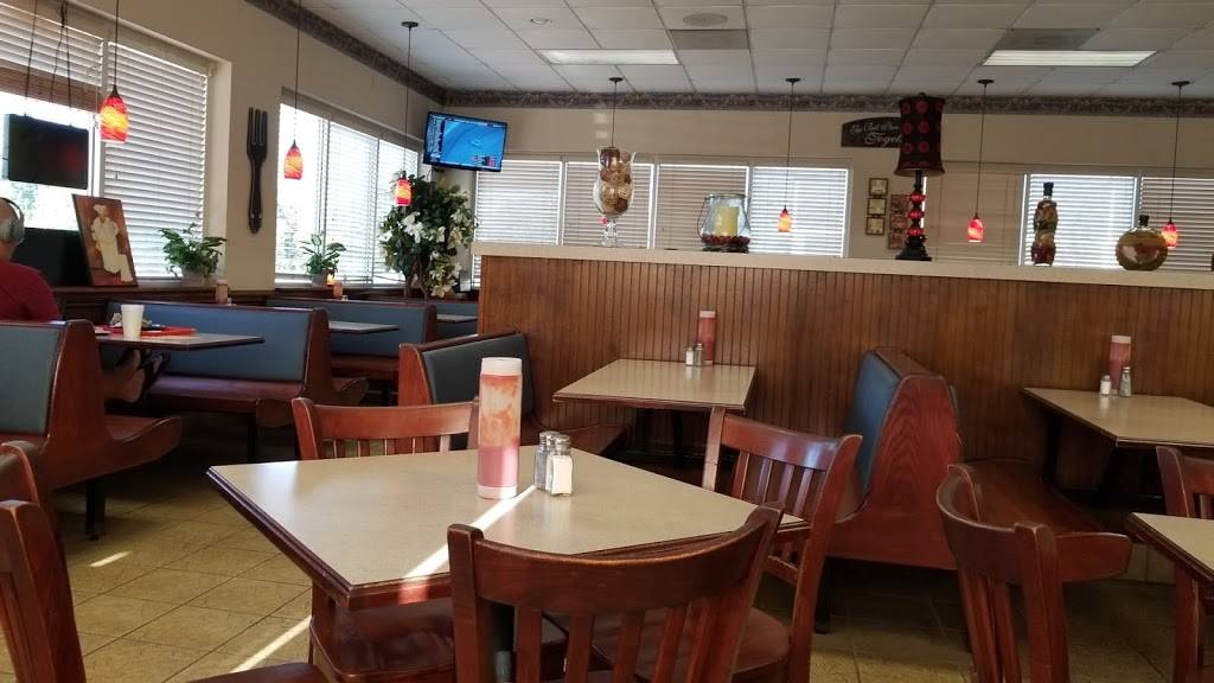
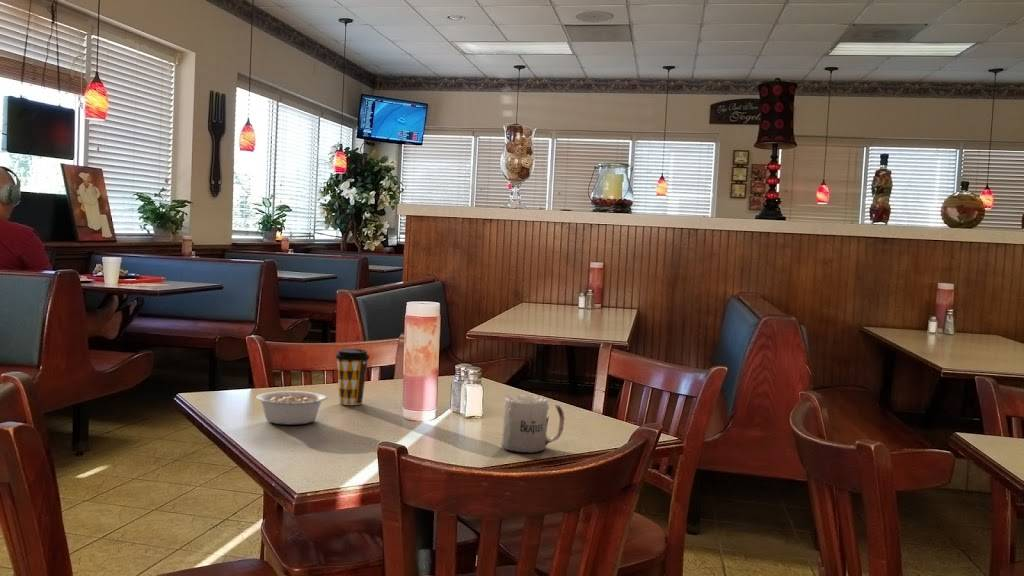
+ legume (294, 406)
+ coffee cup (351, 376)
+ mug (533, 422)
